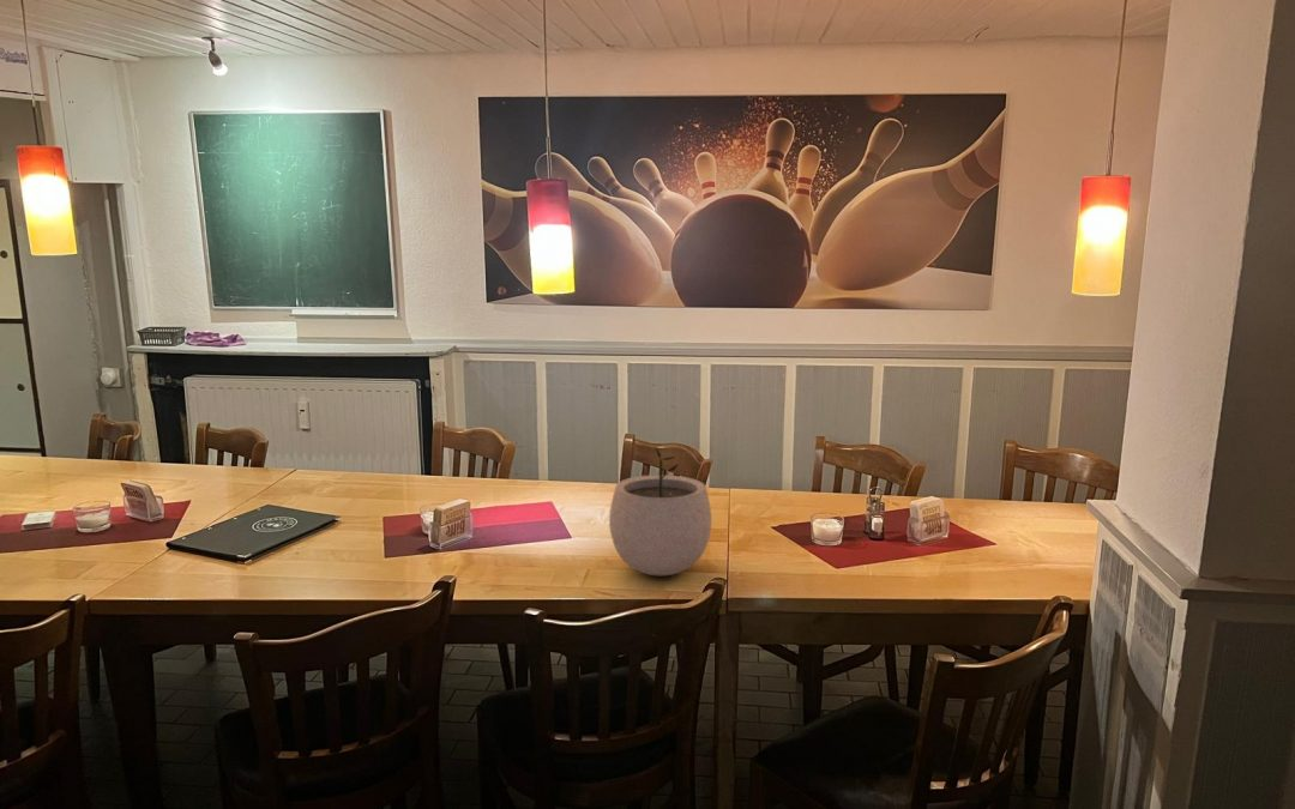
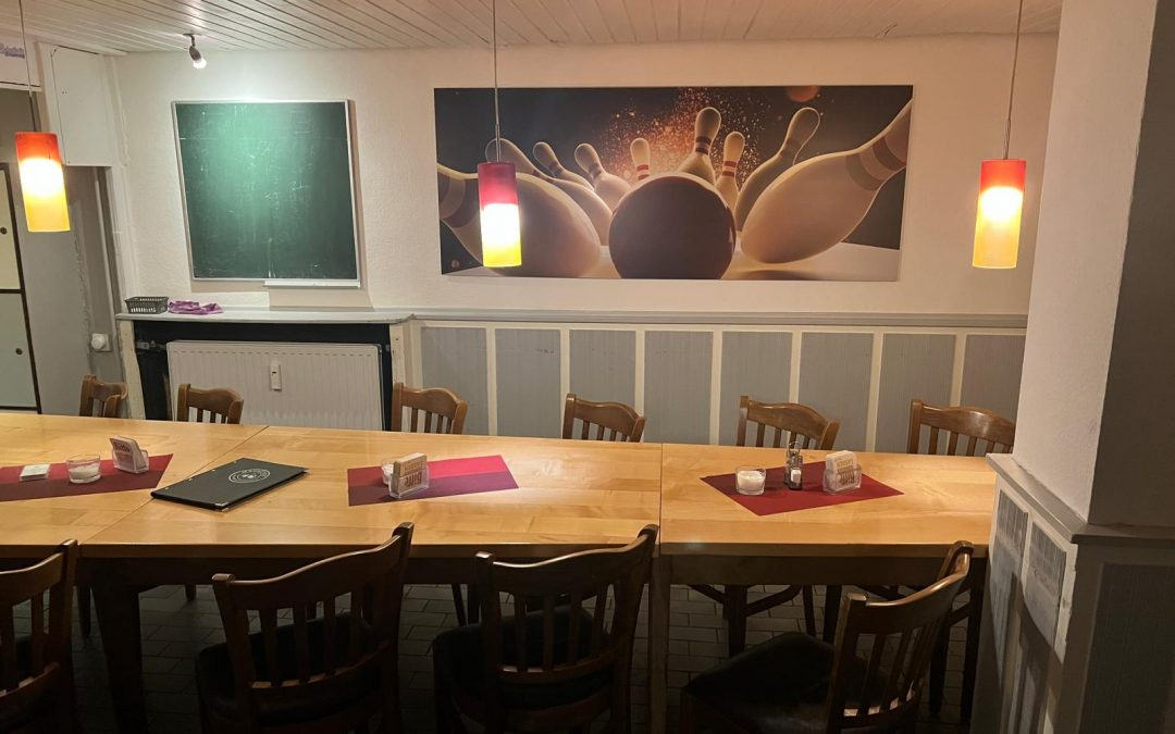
- plant pot (659, 509)
